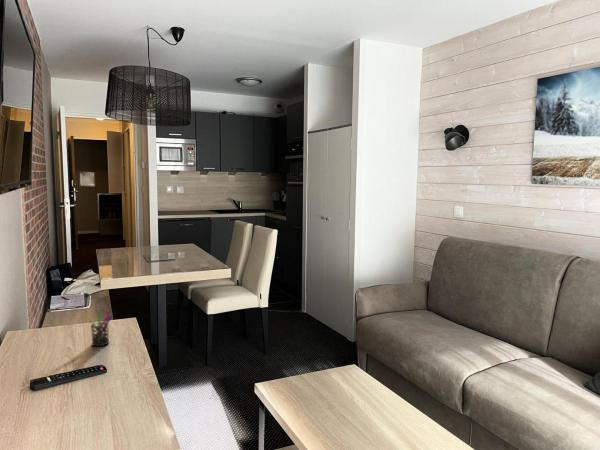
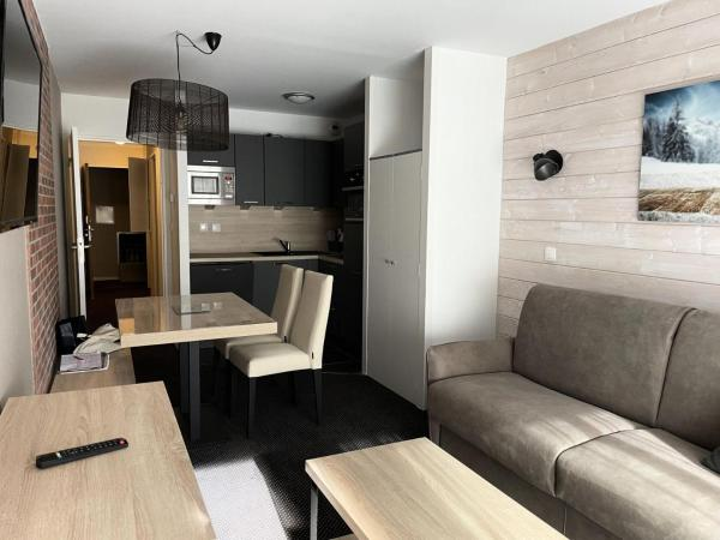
- pen holder (100, 326)
